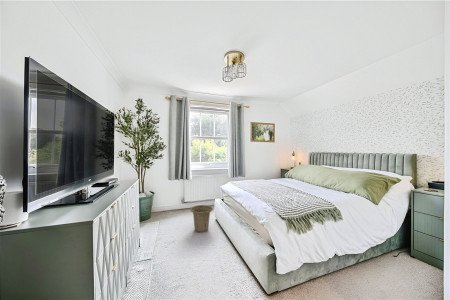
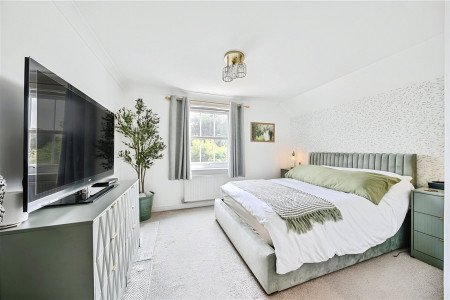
- basket (201, 218)
